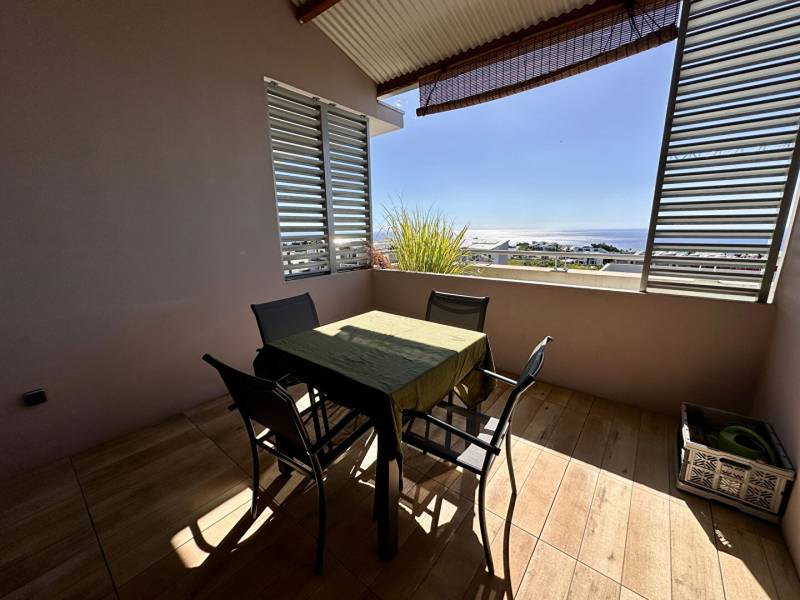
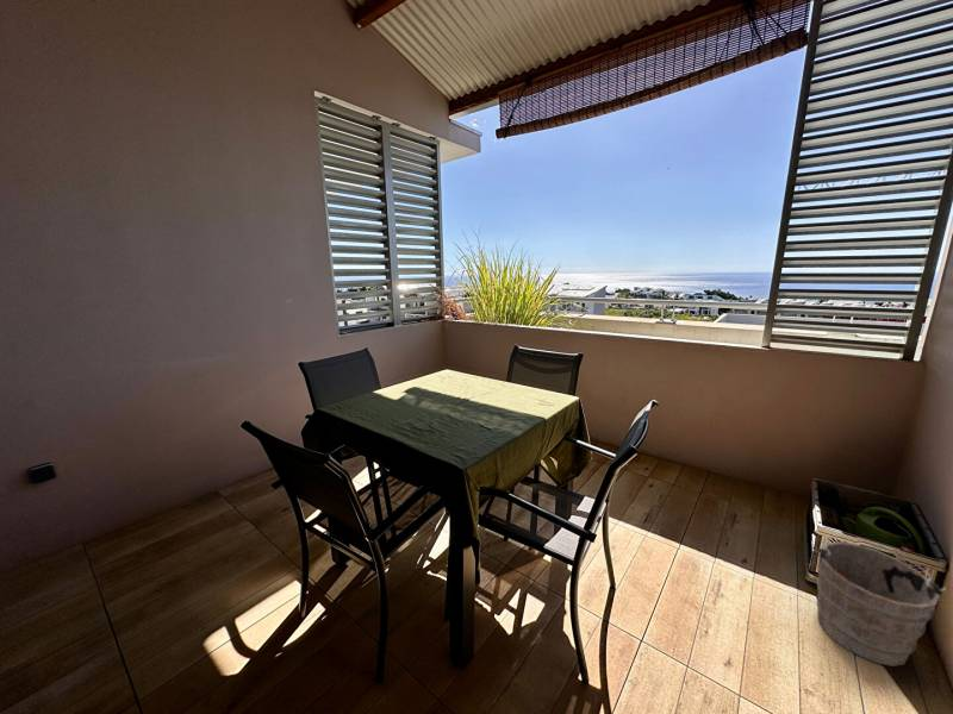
+ bucket (867, 597)
